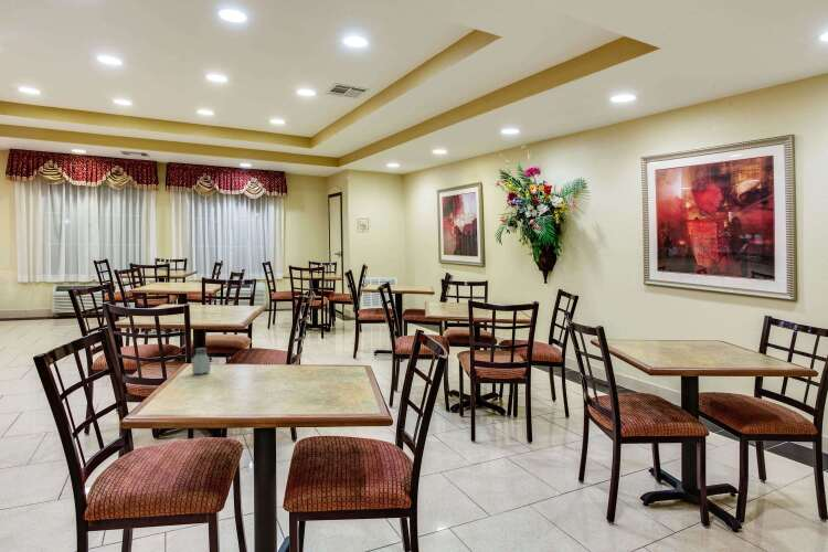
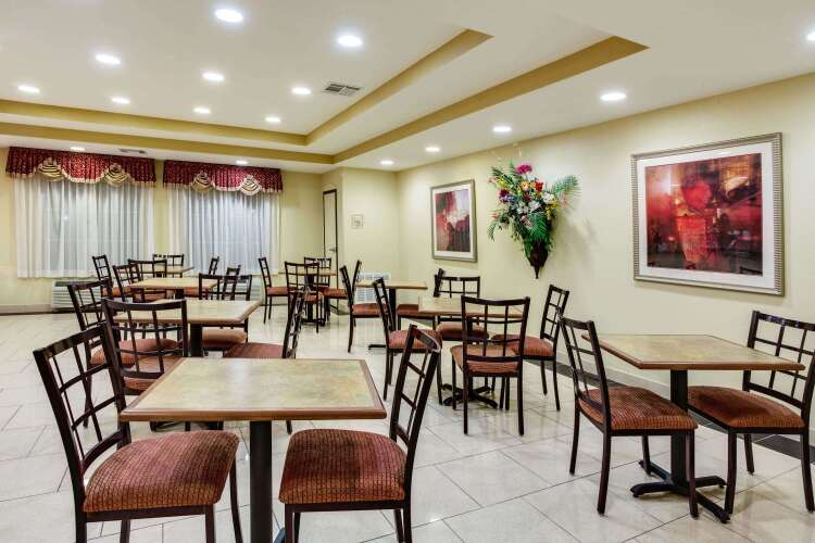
- saltshaker (201, 360)
